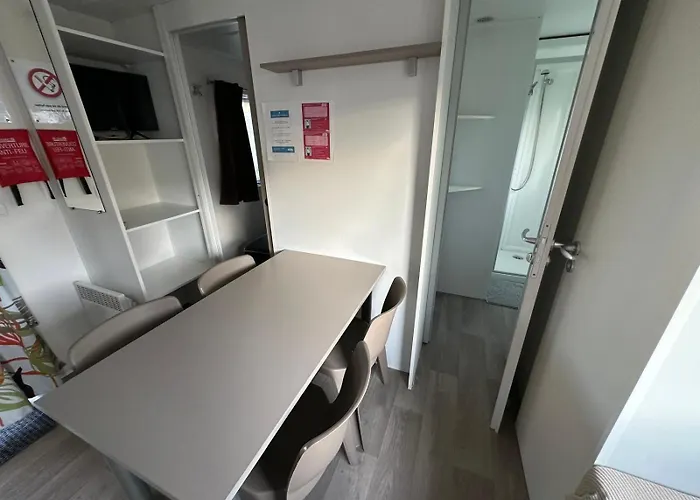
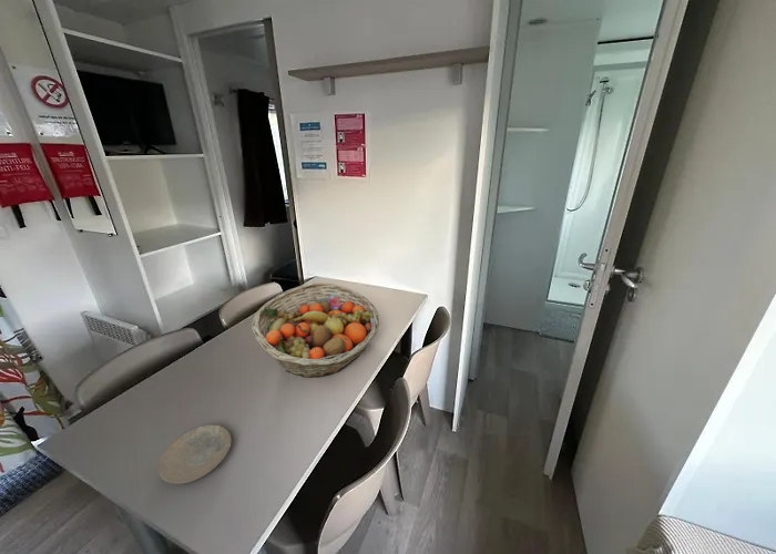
+ fruit basket (320, 326)
+ plate (196, 454)
